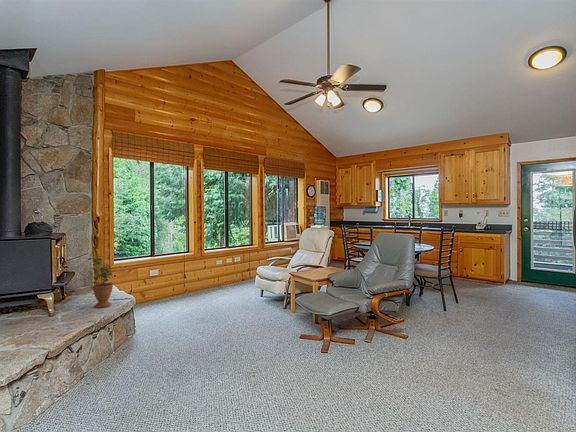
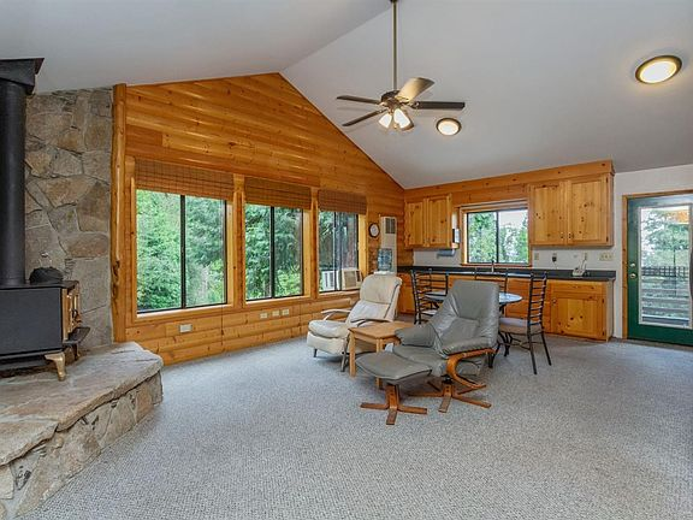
- potted plant (101, 279)
